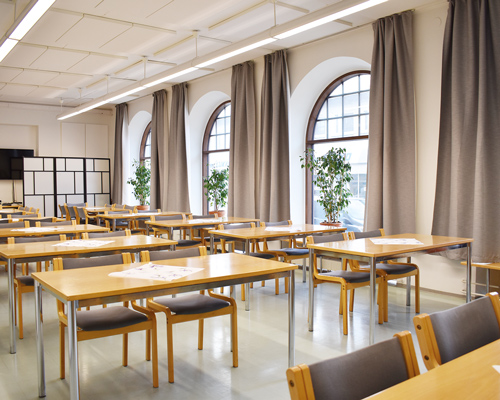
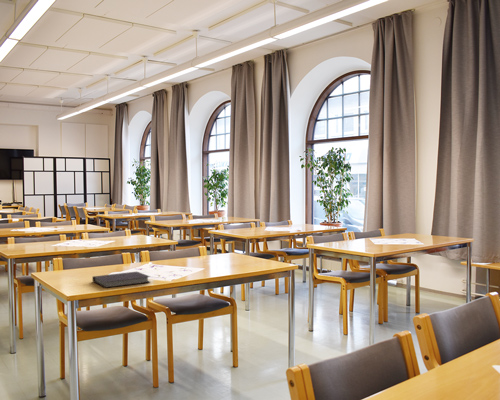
+ notebook (121, 279)
